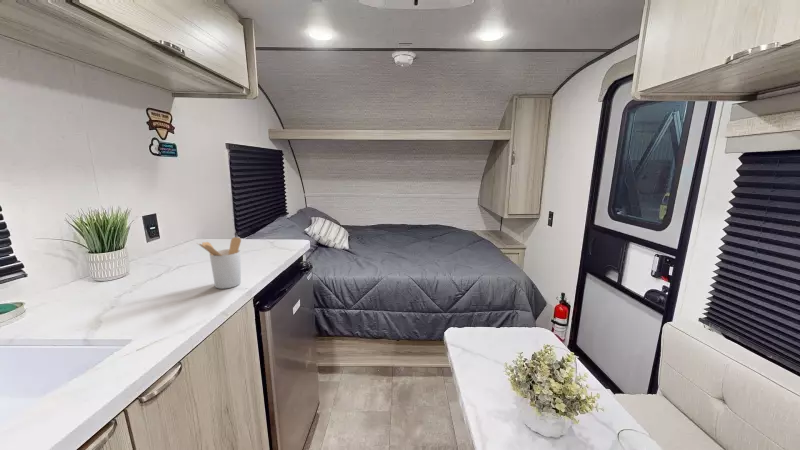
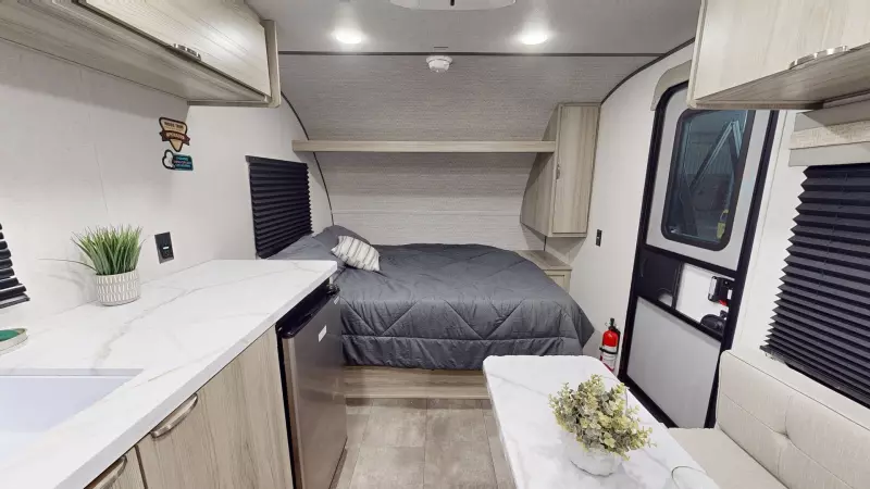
- utensil holder (220, 262)
